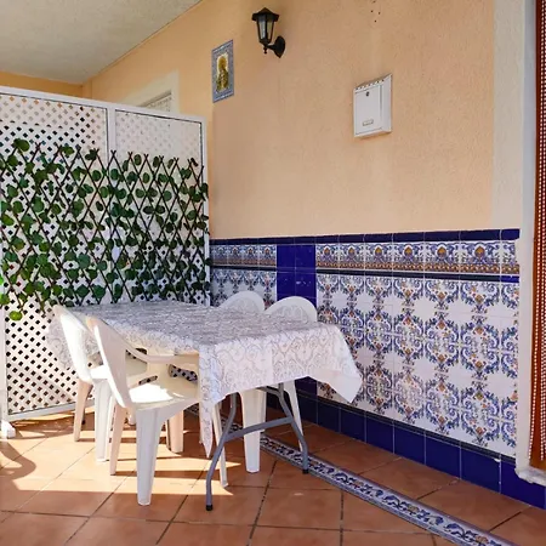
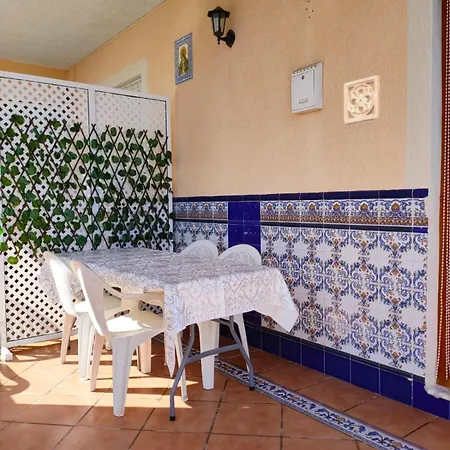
+ wall ornament (361, 100)
